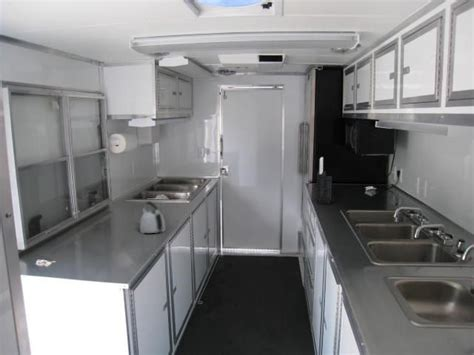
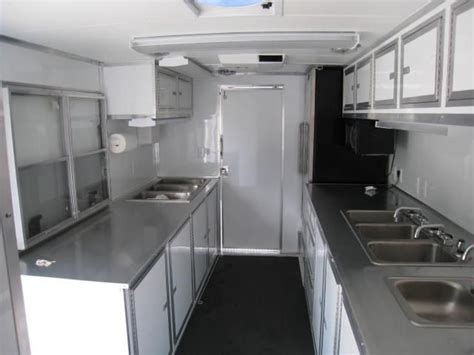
- knife block (325, 180)
- kettle (151, 216)
